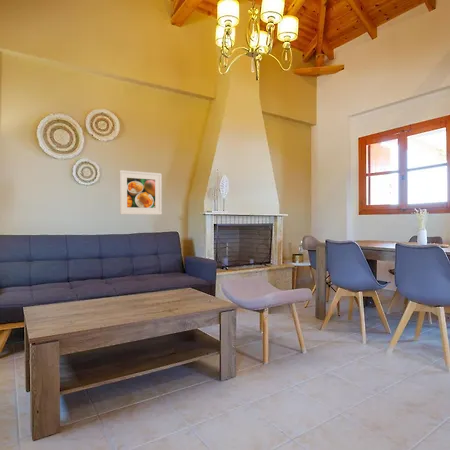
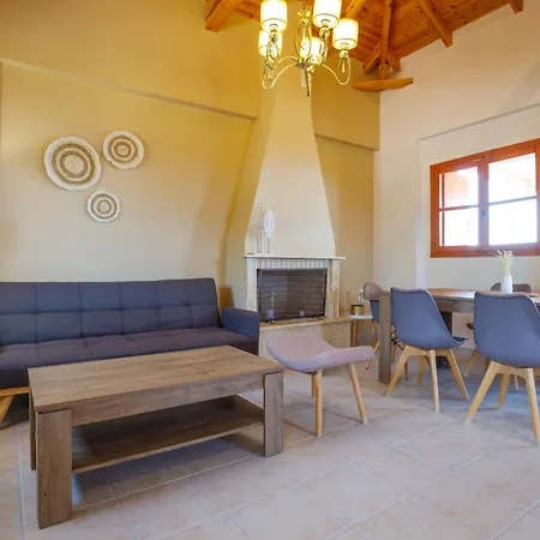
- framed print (141, 193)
